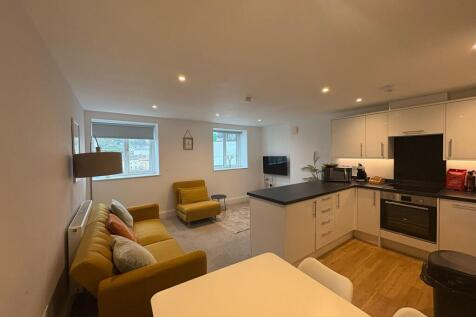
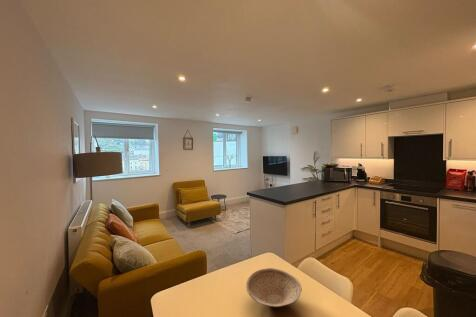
+ bowl (273, 291)
